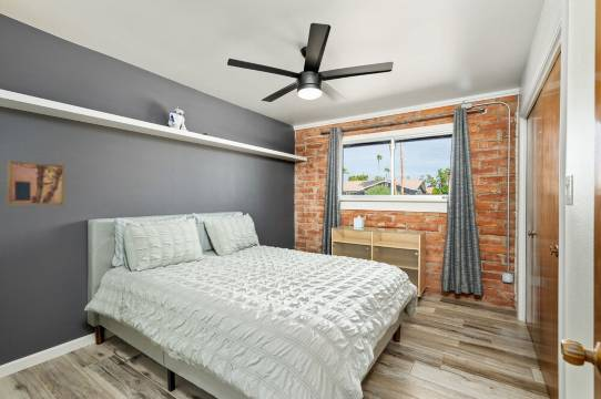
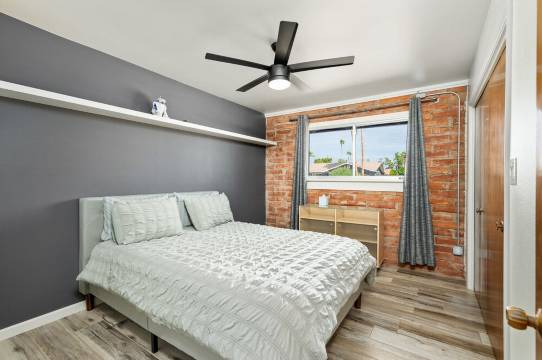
- wall art (37, 184)
